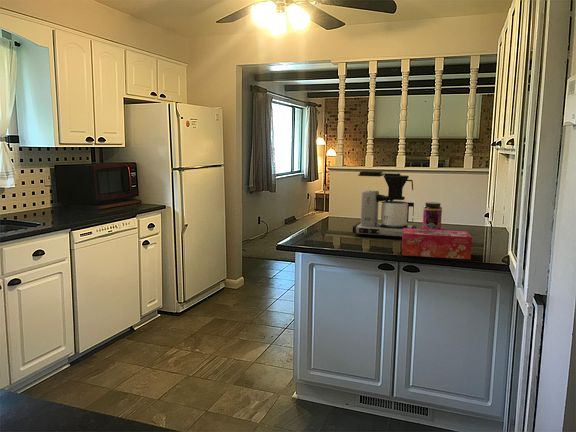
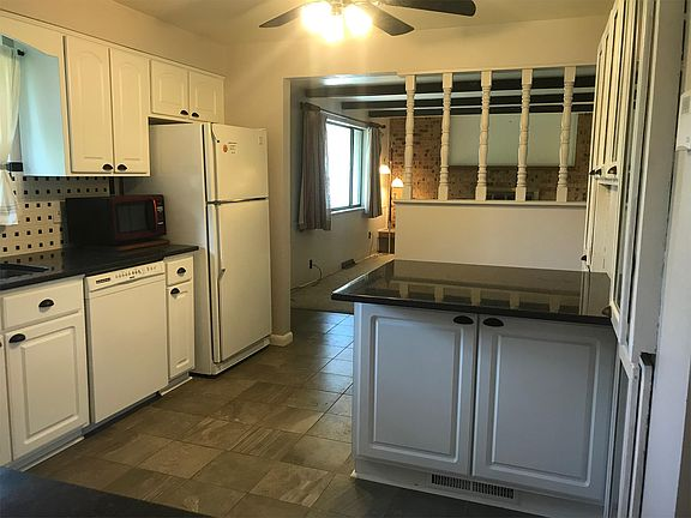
- coffee maker (385, 204)
- tissue box (435, 243)
- jar (432, 216)
